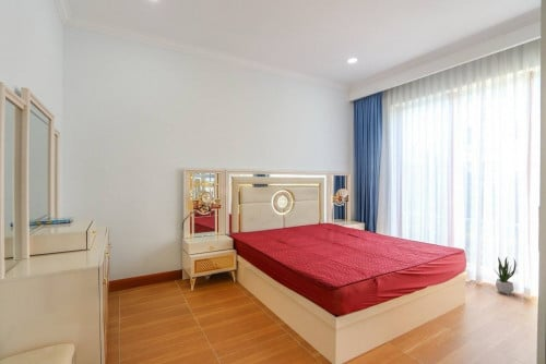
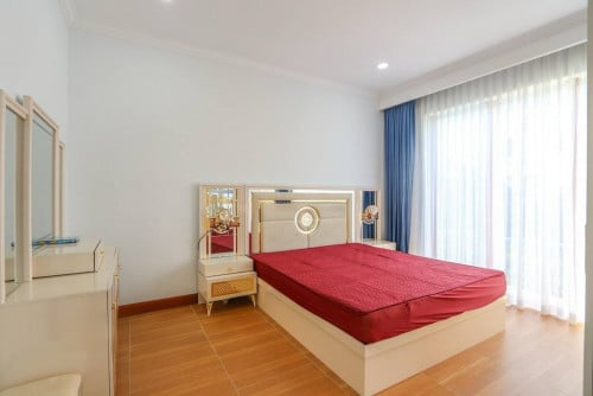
- potted plant (506, 275)
